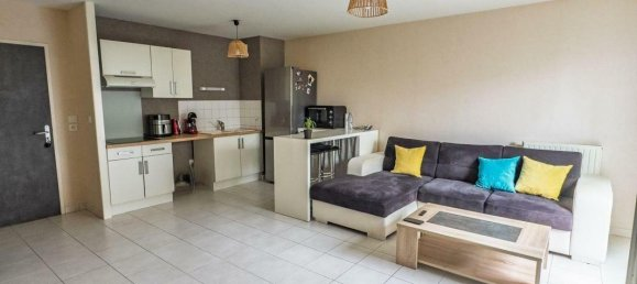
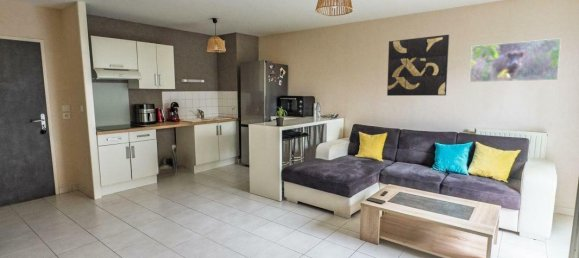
+ wall art (416, 67)
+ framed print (511, 62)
